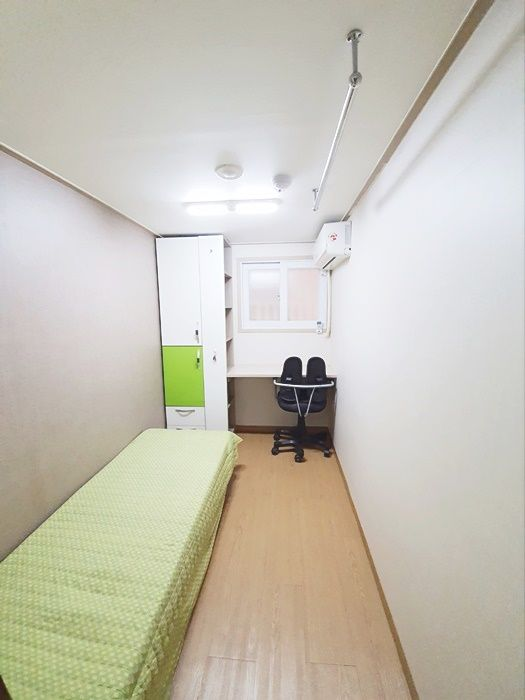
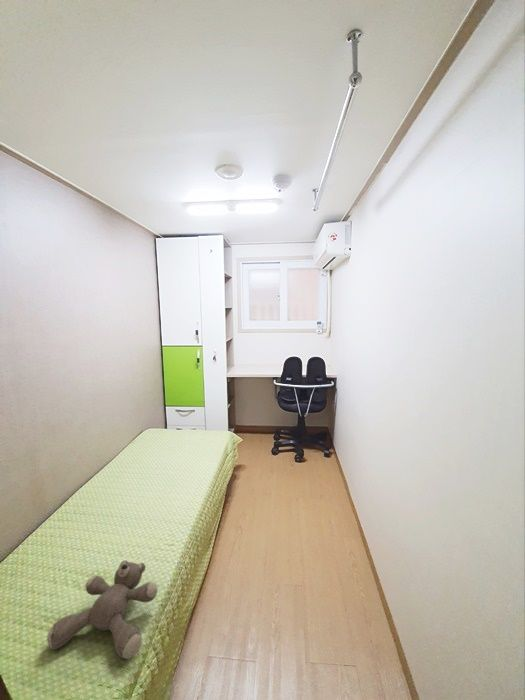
+ stuffed bear (113, 600)
